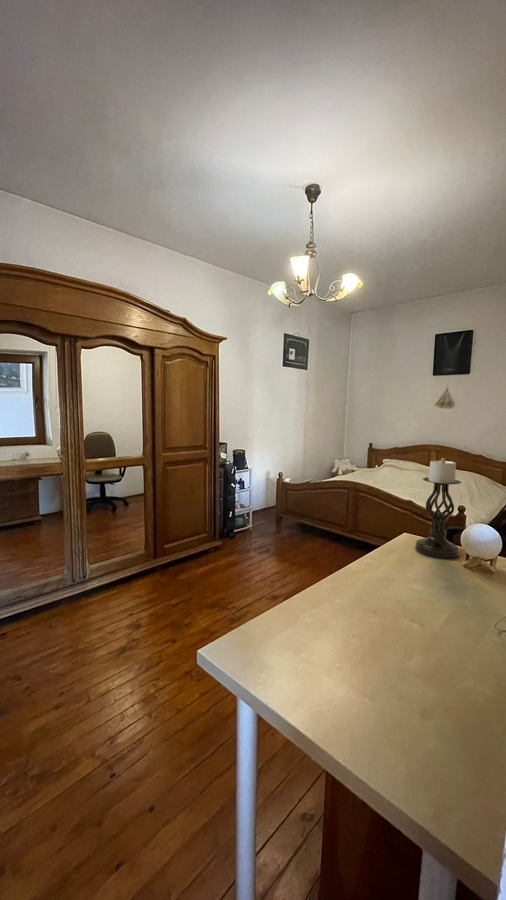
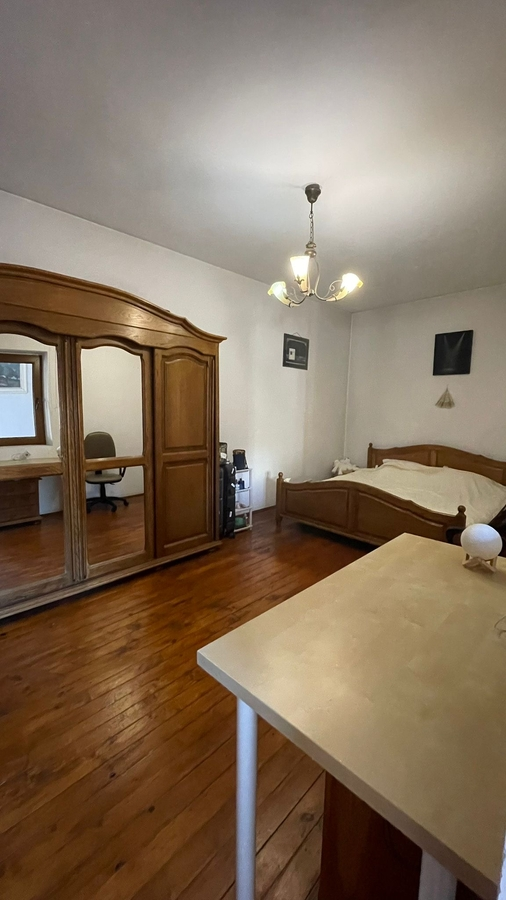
- candle holder (439, 505)
